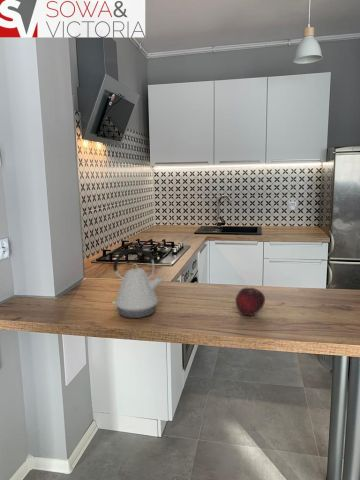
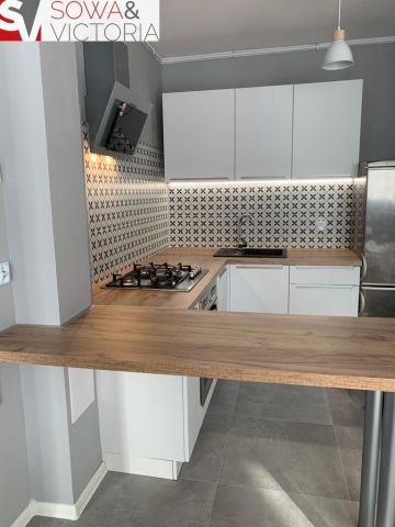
- fruit (249, 301)
- kettle (137, 280)
